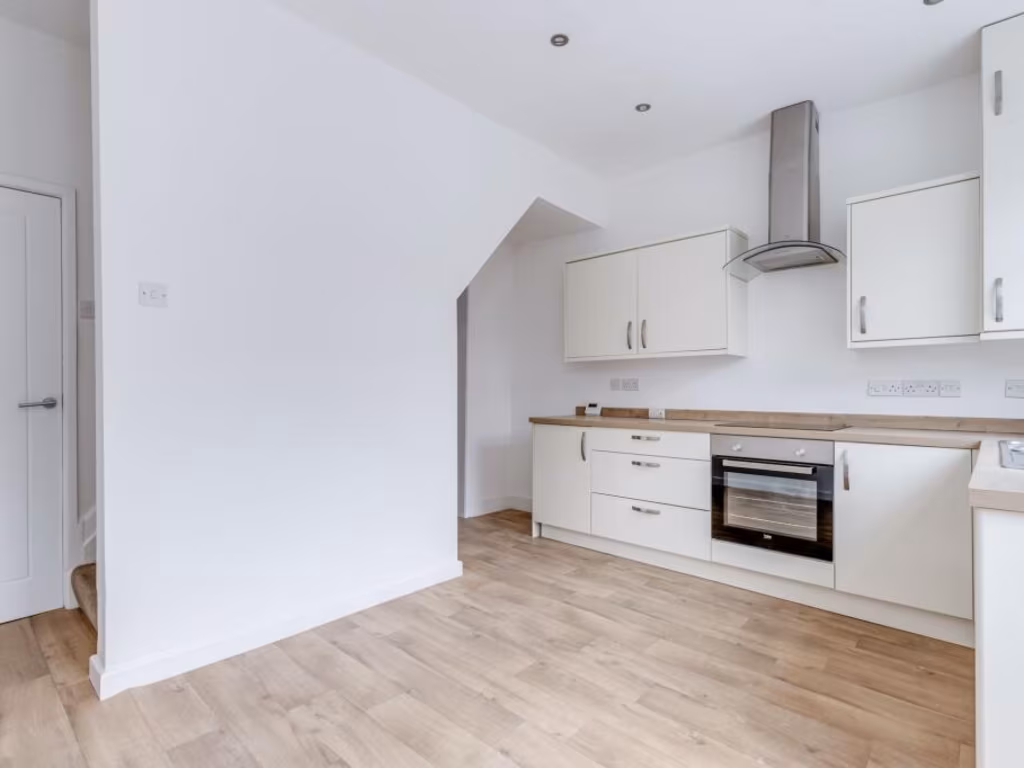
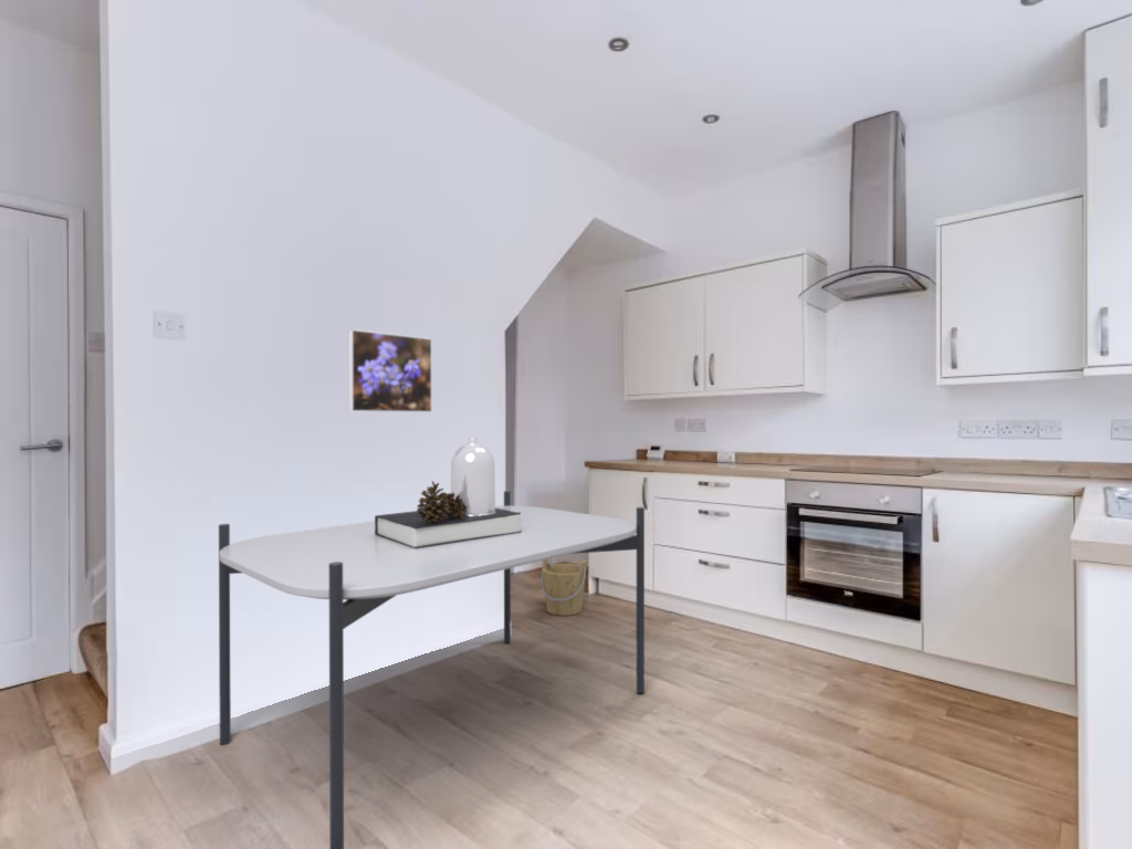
+ dining table (450, 577)
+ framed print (391, 373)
+ bucket (564, 584)
